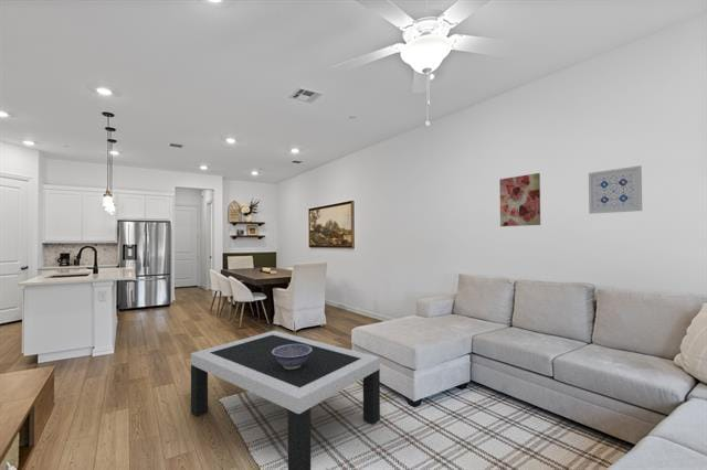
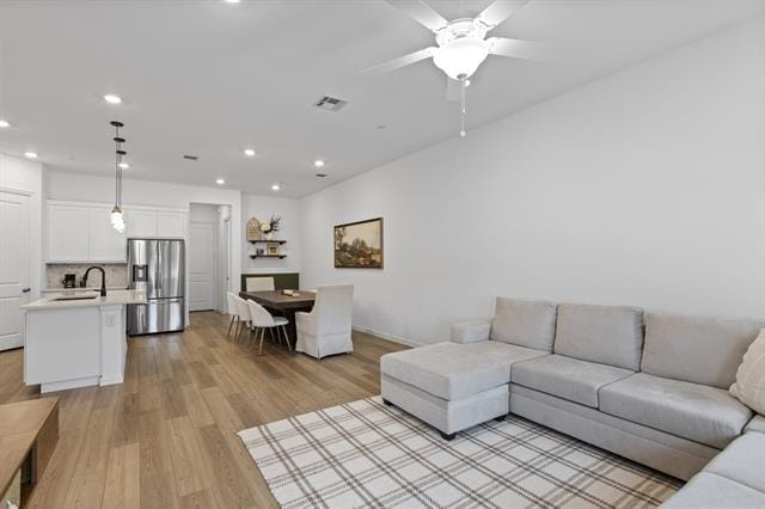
- wall art (519, 201)
- decorative bowl (292, 357)
- coffee table (283, 385)
- wall art (613, 191)
